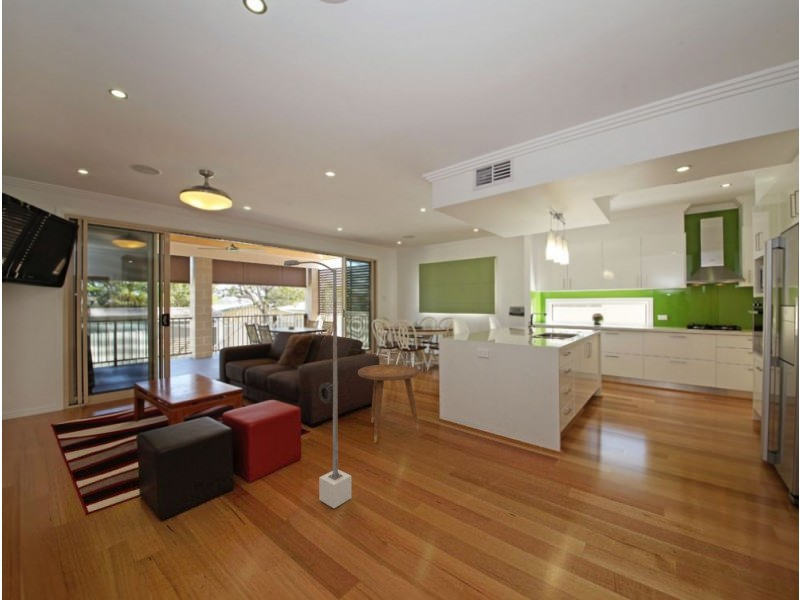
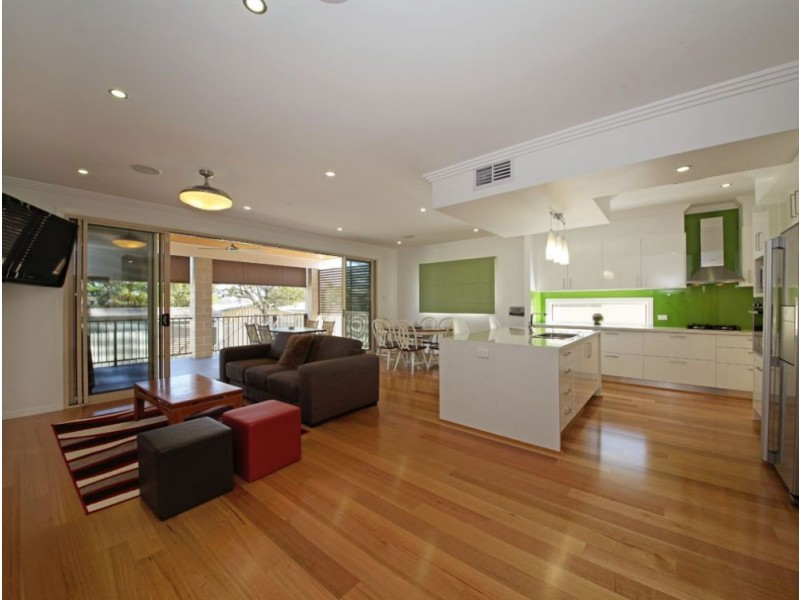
- side table (381, 400)
- street lamp (321, 384)
